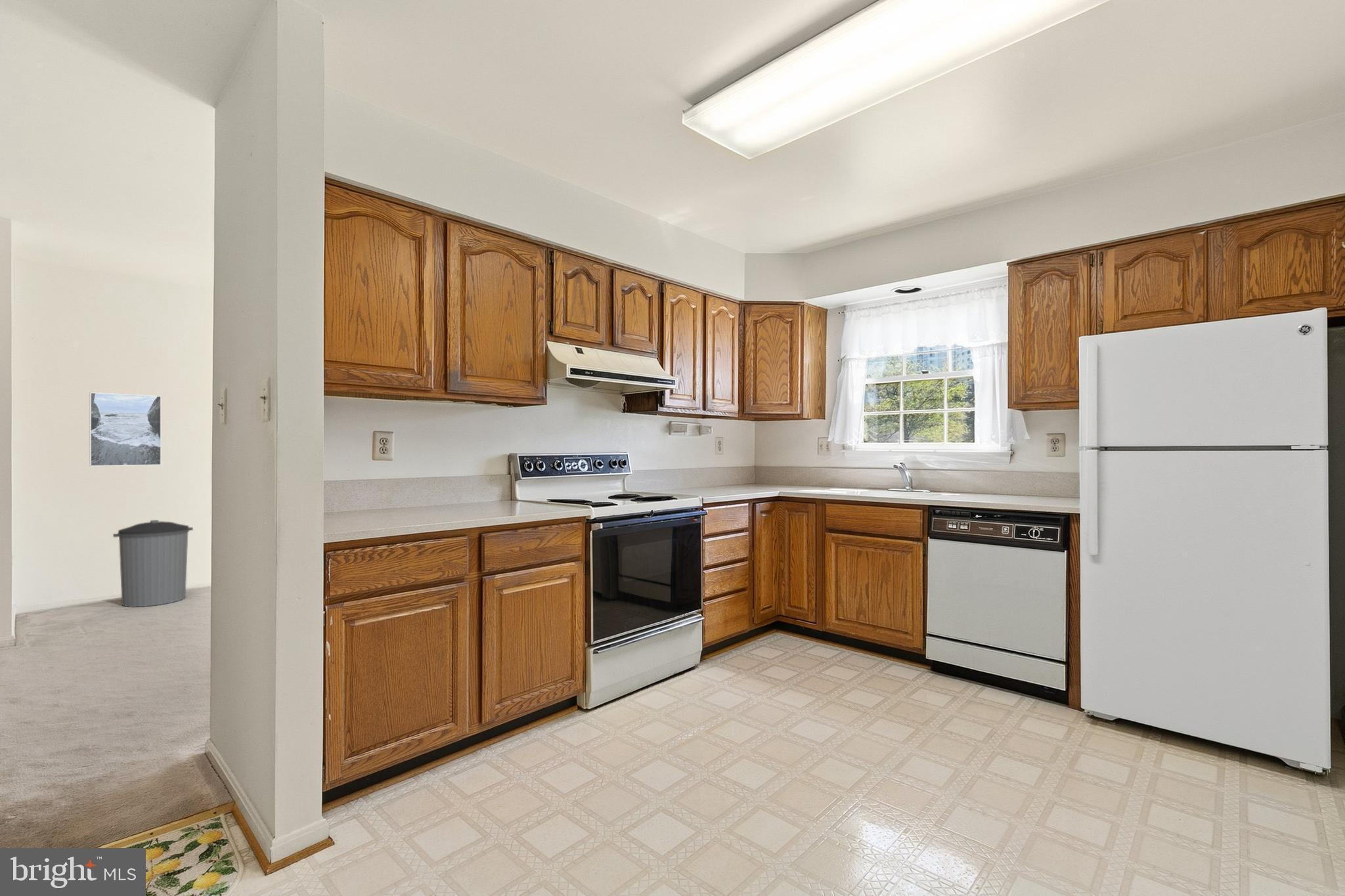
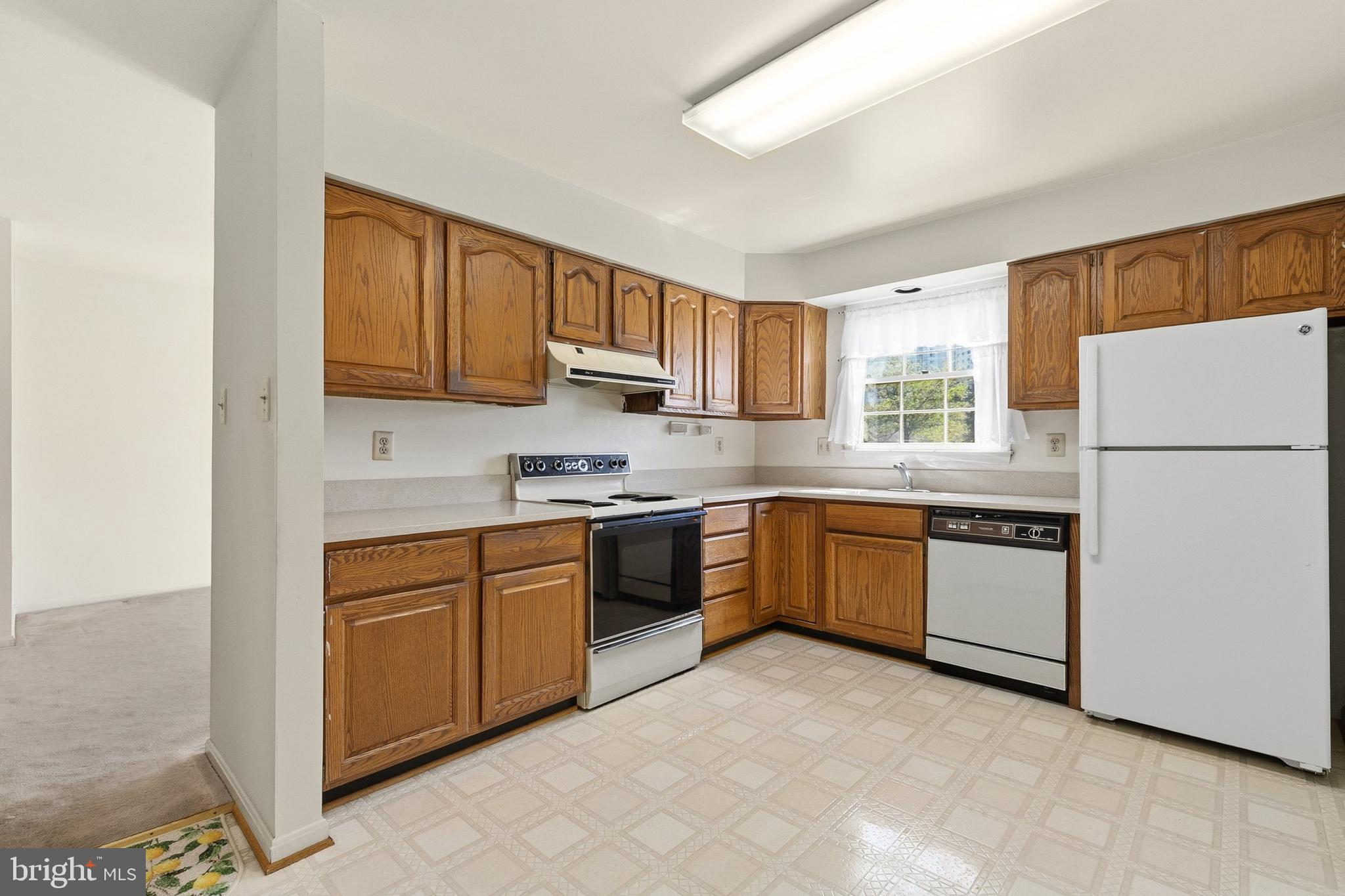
- trash can (154, 560)
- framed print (126, 430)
